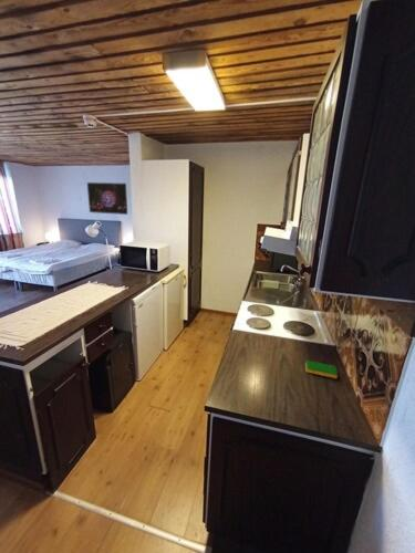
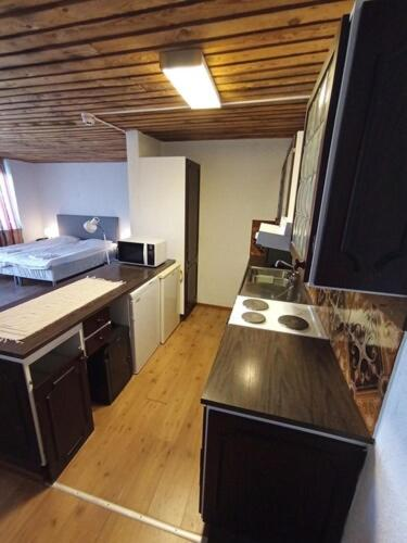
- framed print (106, 198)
- dish sponge (321, 368)
